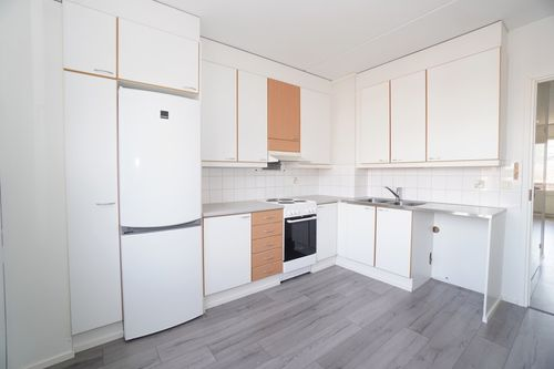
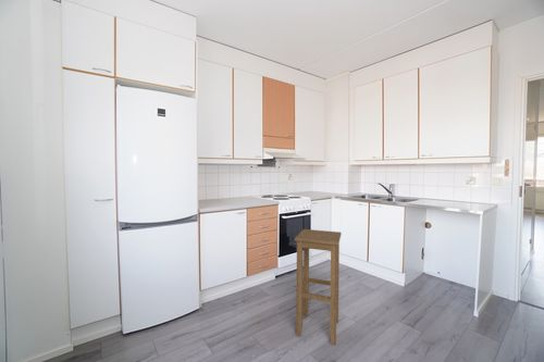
+ stool (318, 280)
